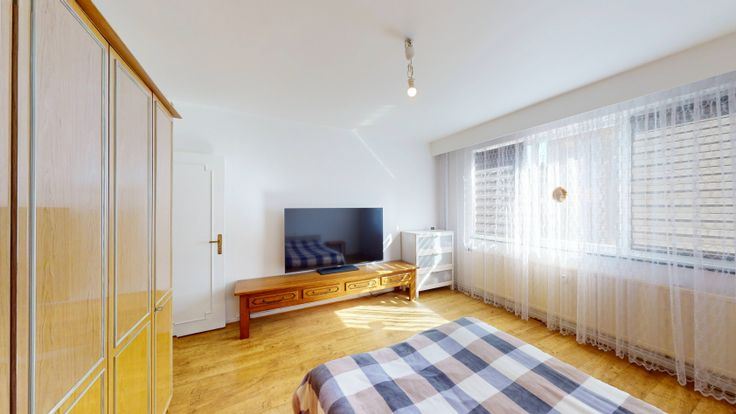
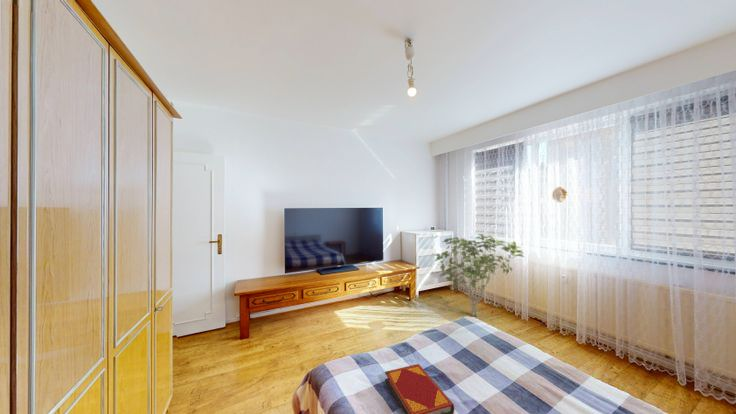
+ hardback book (416, 390)
+ shrub (476, 275)
